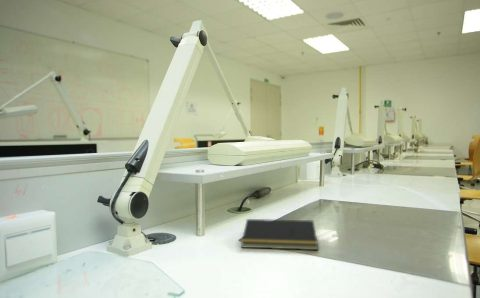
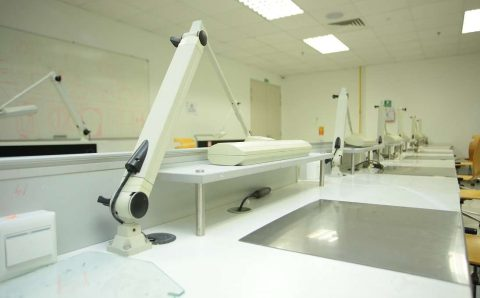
- notepad (279, 233)
